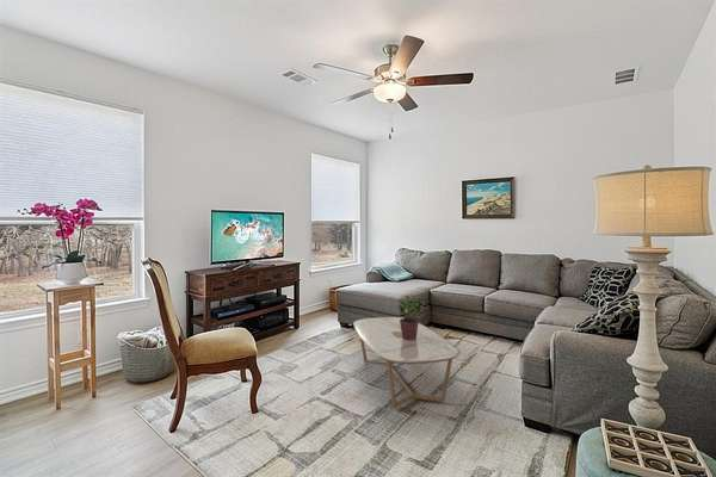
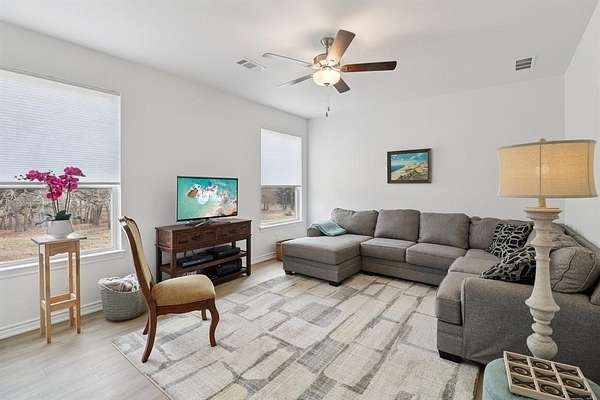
- coffee table (399, 357)
- potted plant (408, 316)
